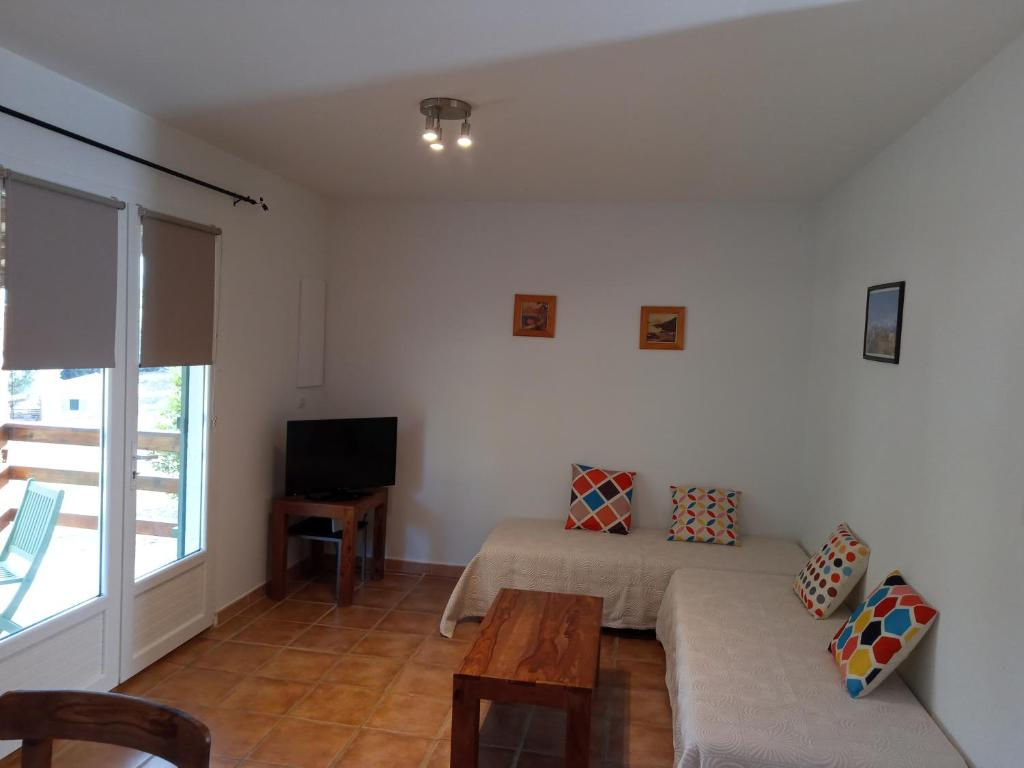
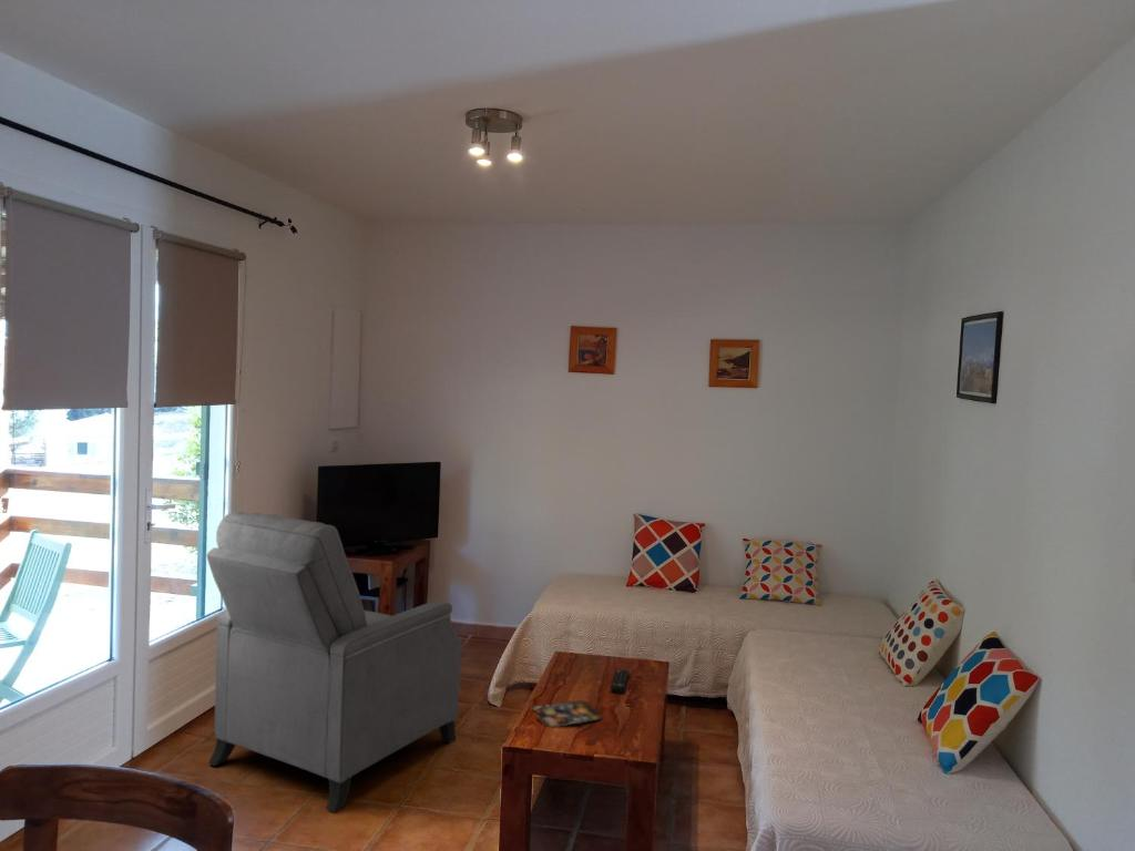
+ chair (336, 632)
+ remote control (620, 680)
+ magazine (565, 711)
